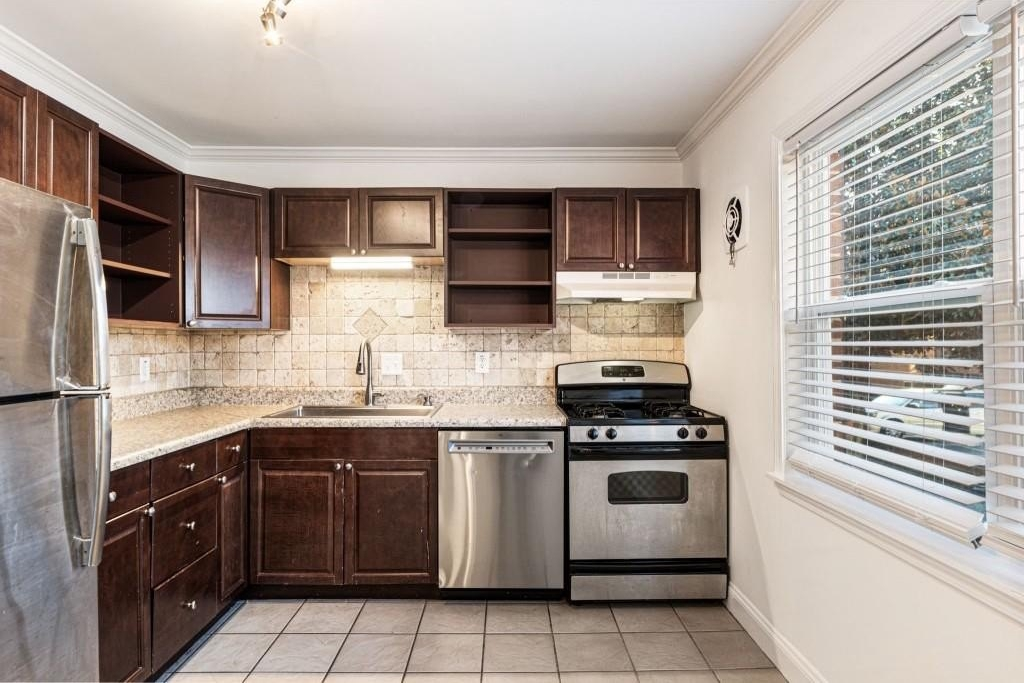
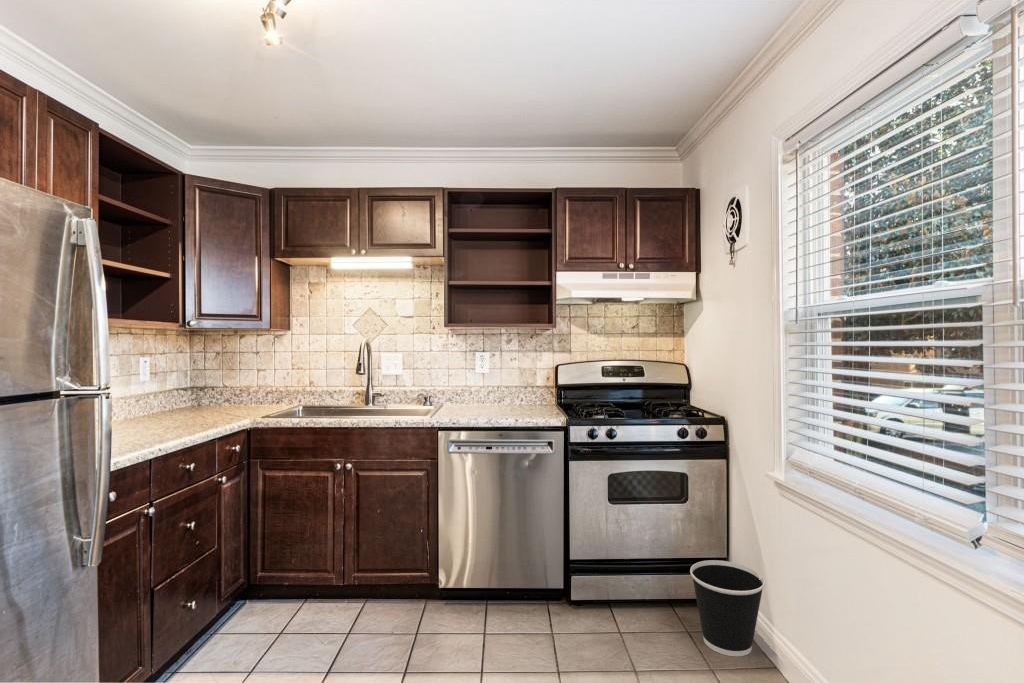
+ wastebasket (726, 608)
